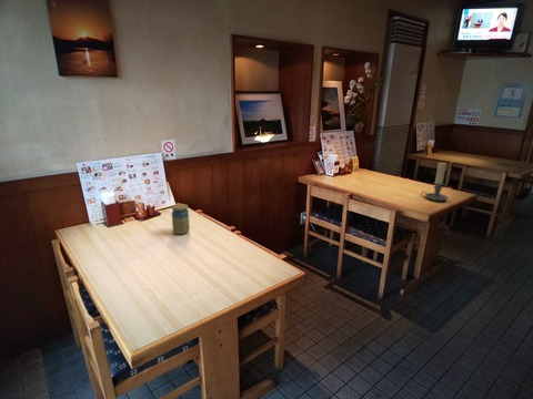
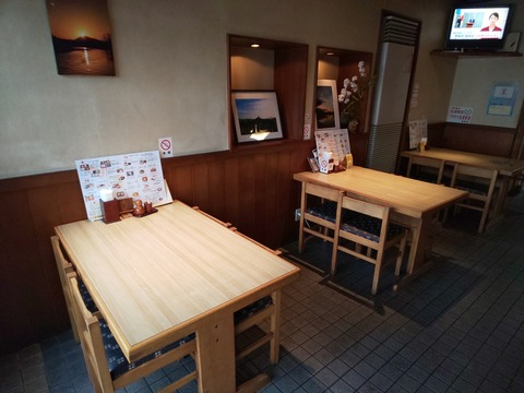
- candle holder (436, 181)
- jar (180, 218)
